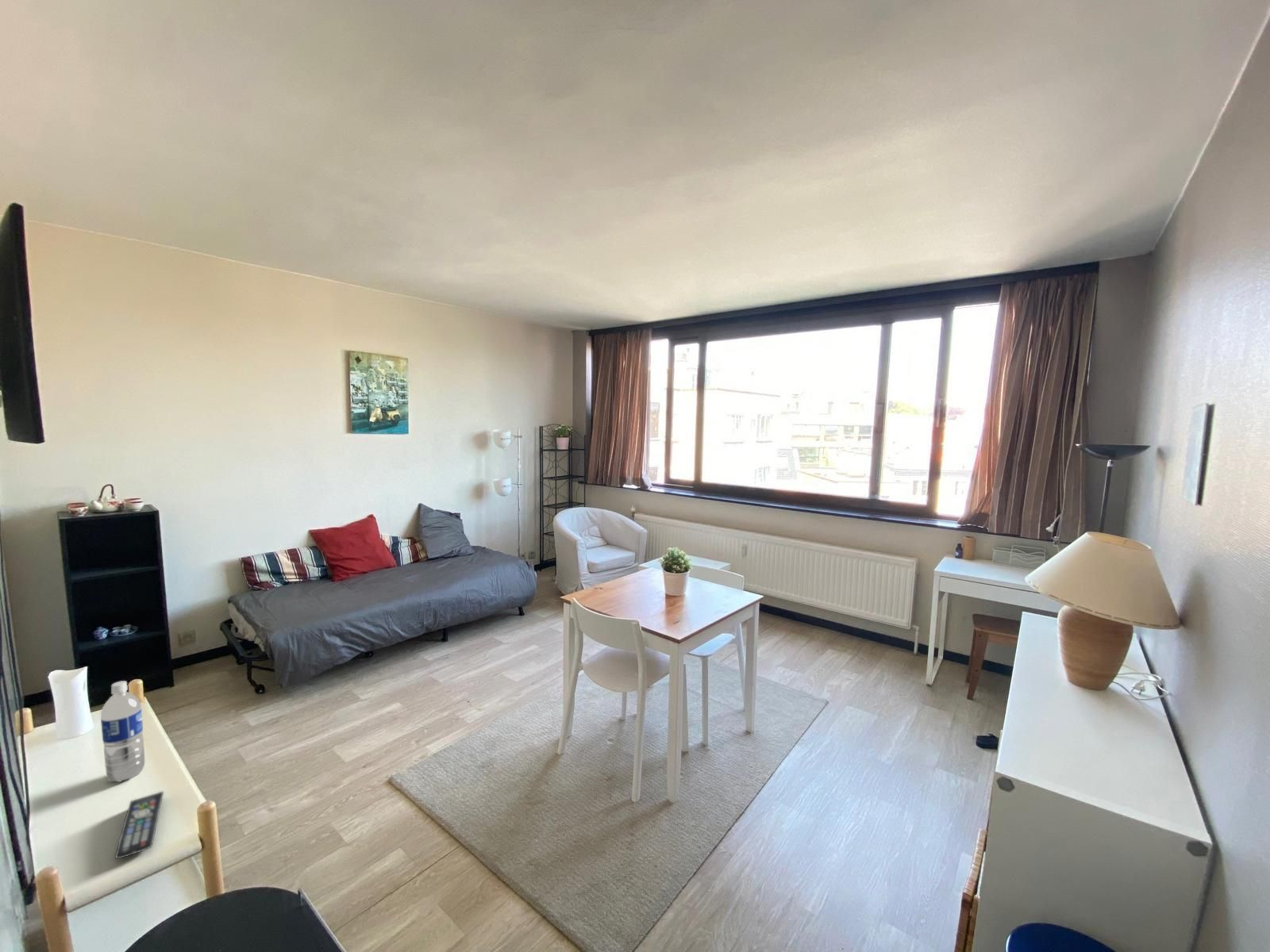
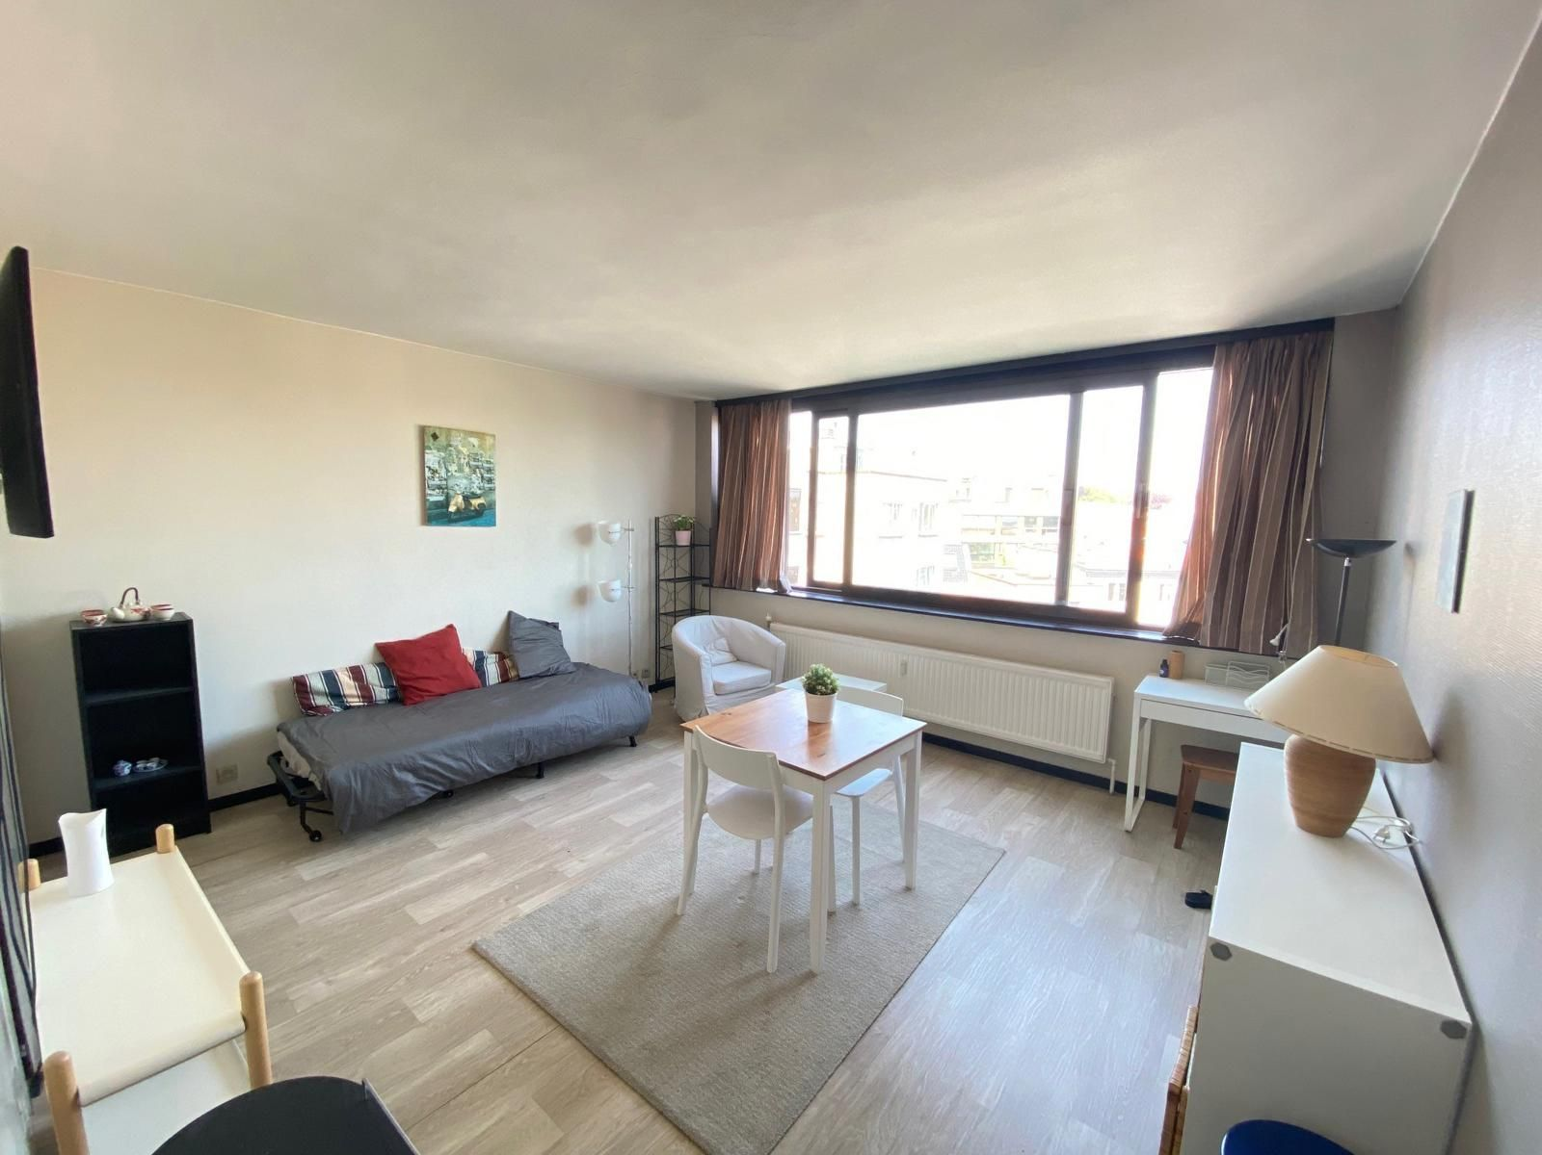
- remote control (141, 821)
- water bottle (122, 729)
